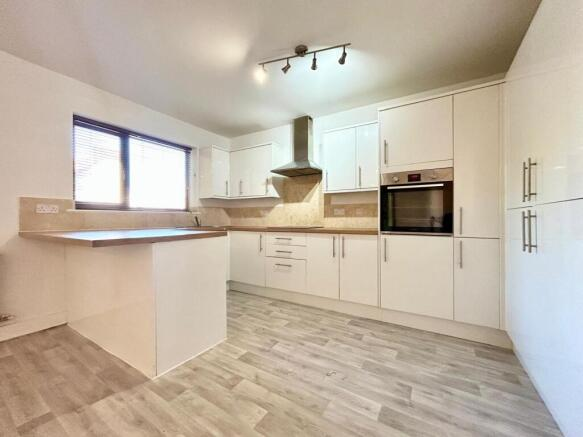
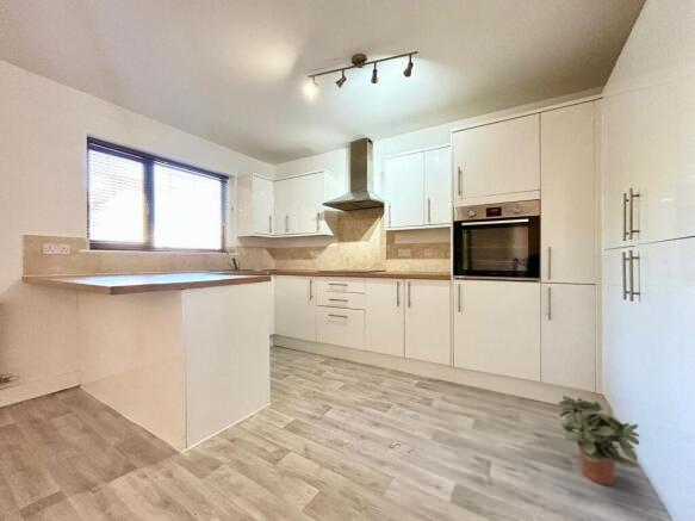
+ potted plant (597, 440)
